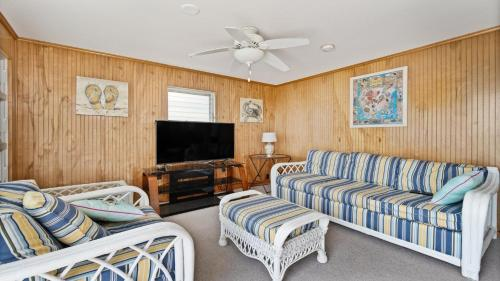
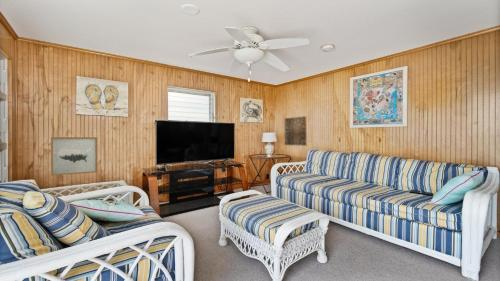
+ wall art (295, 131)
+ wall art (75, 155)
